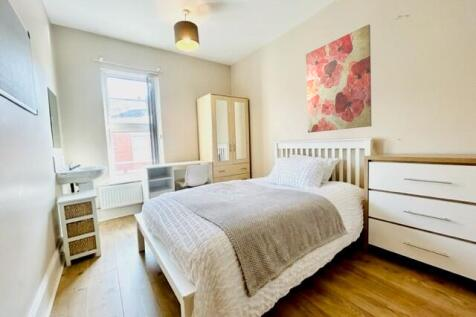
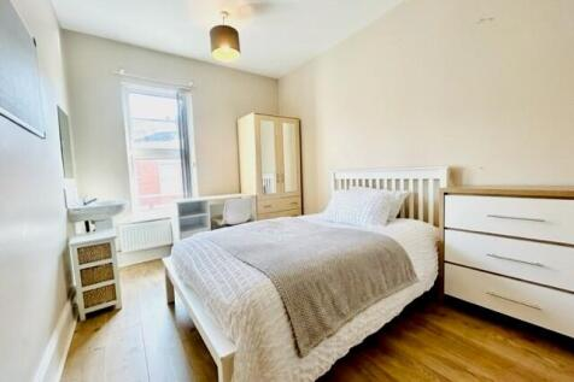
- wall art (334, 86)
